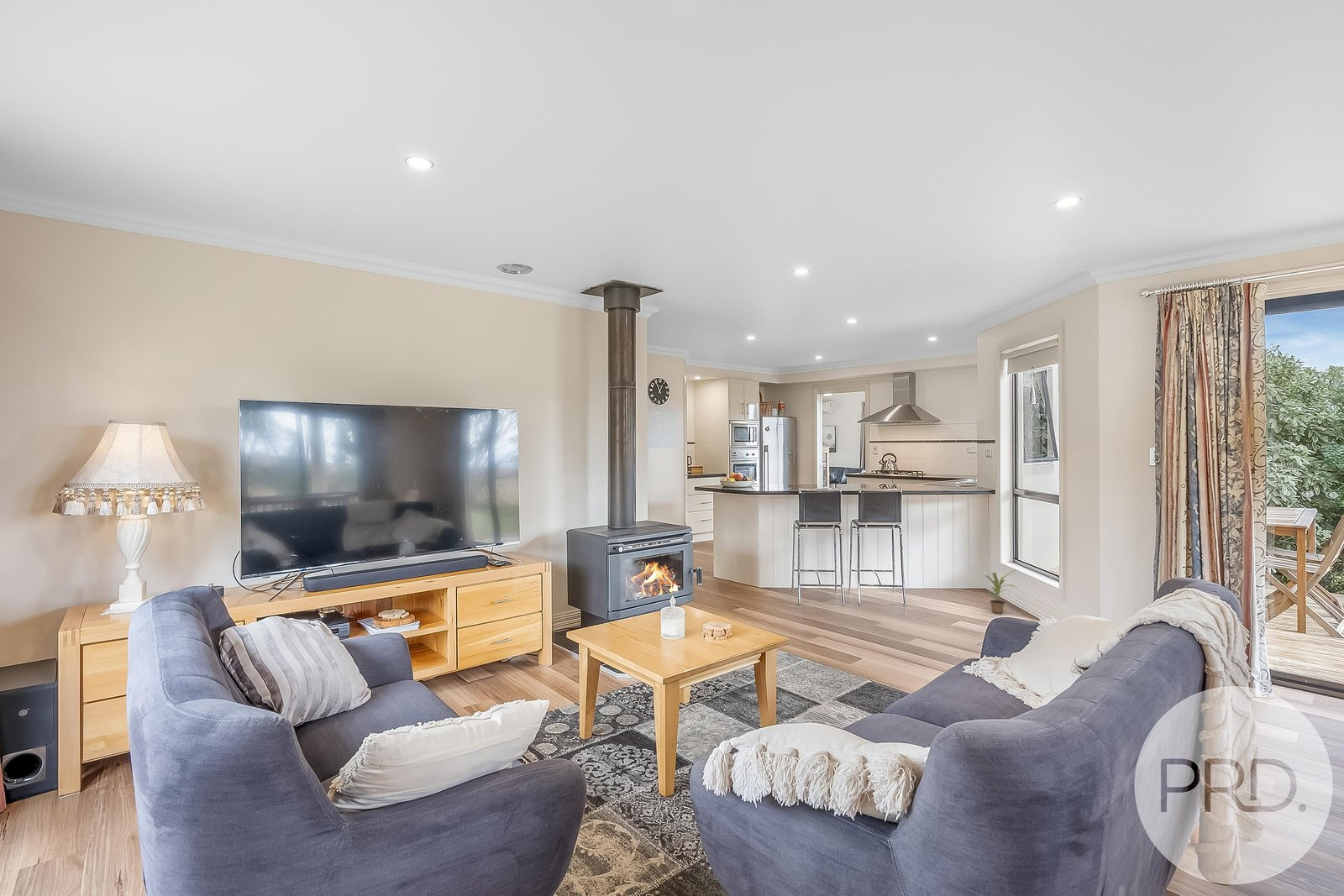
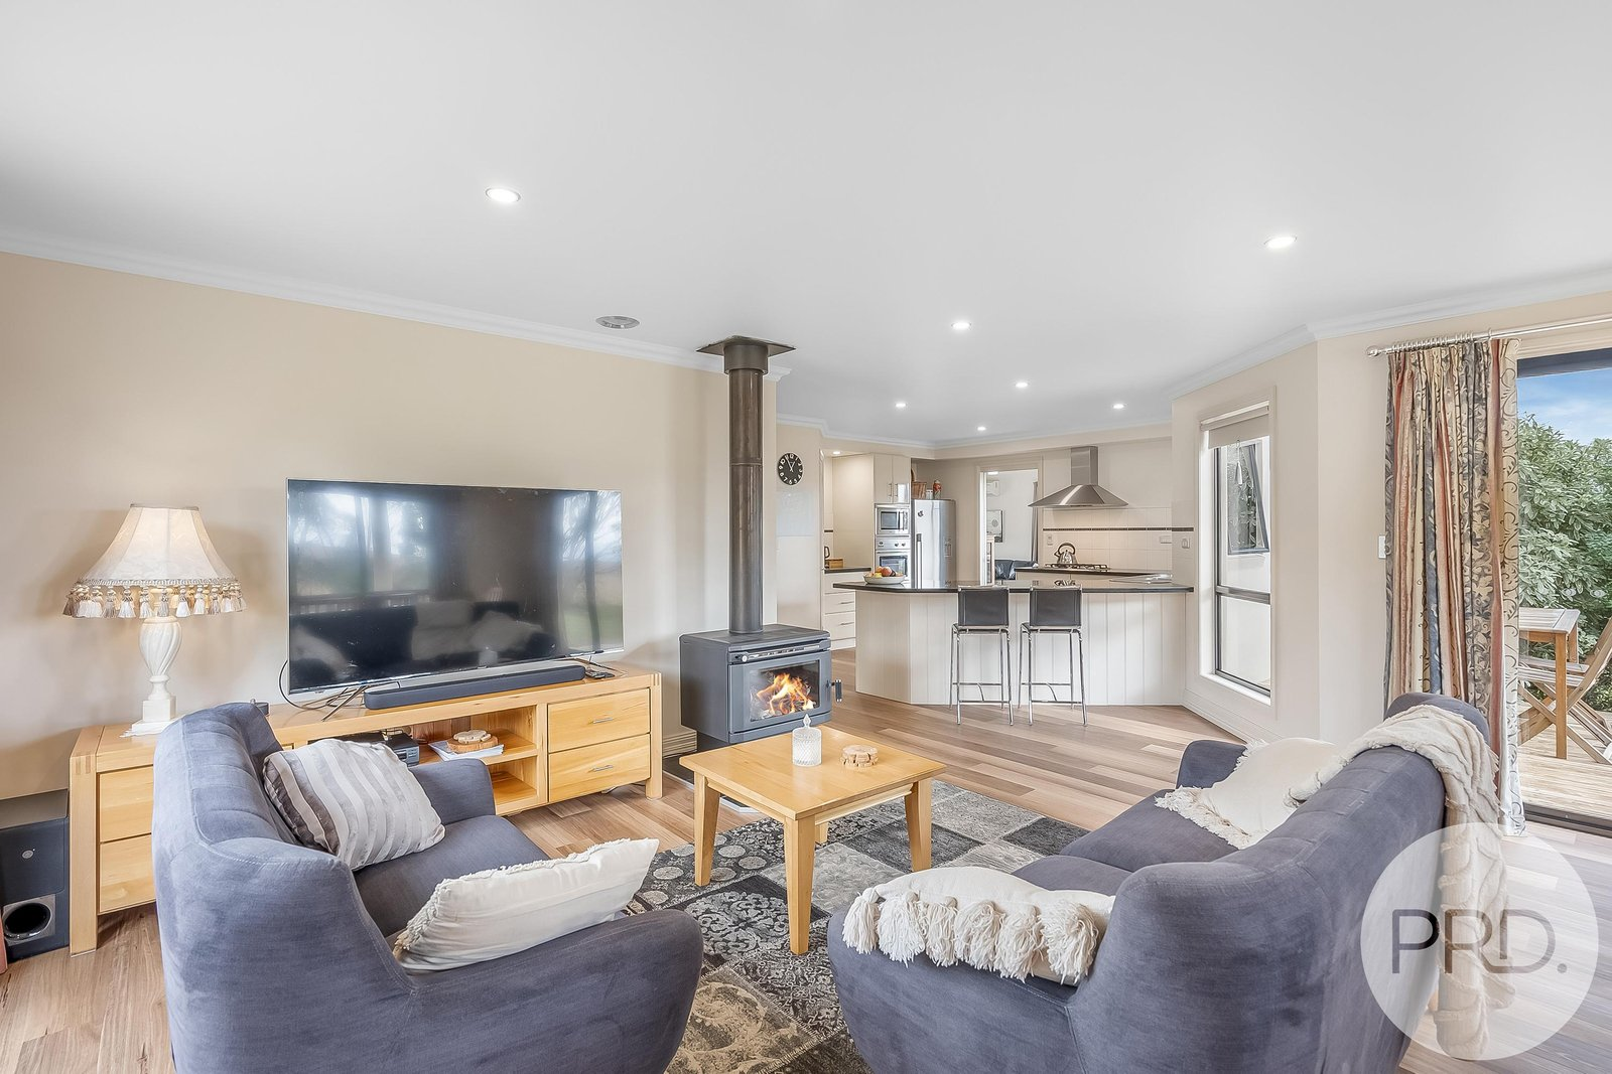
- potted plant (997, 590)
